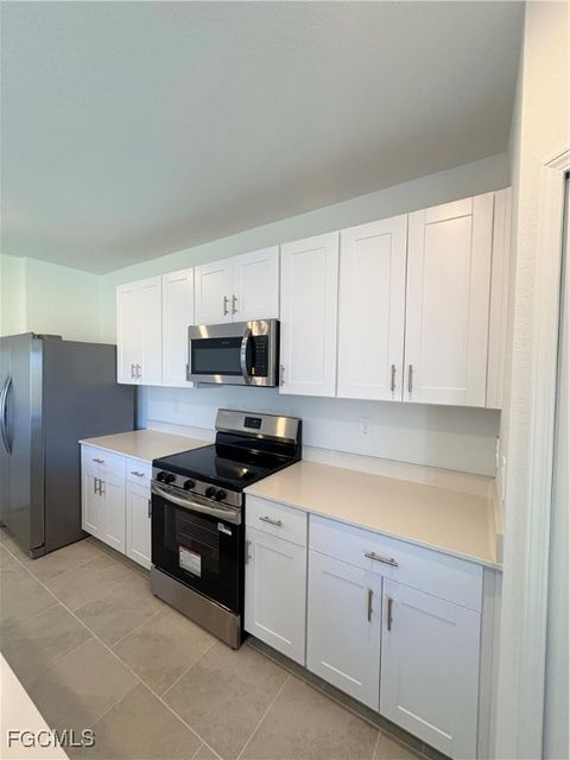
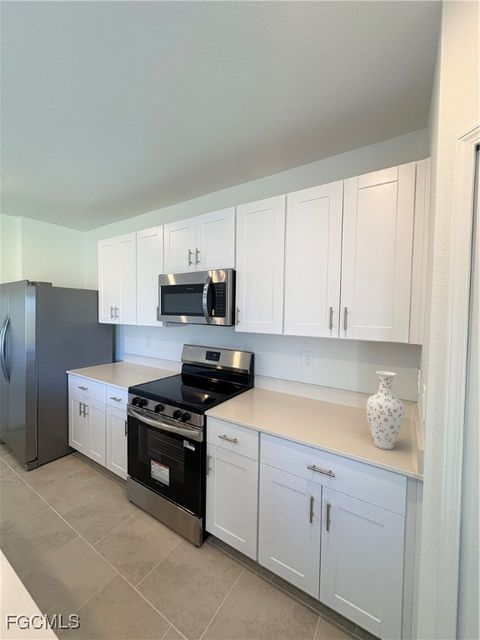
+ vase (384, 409)
